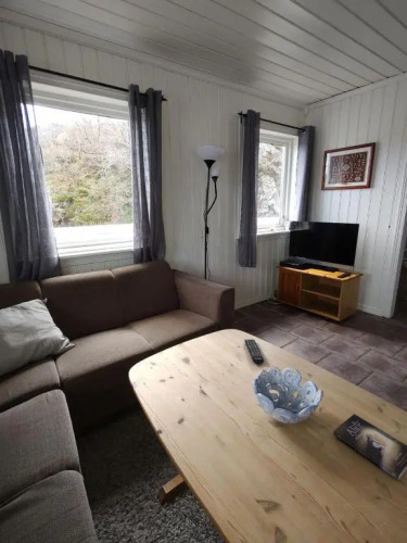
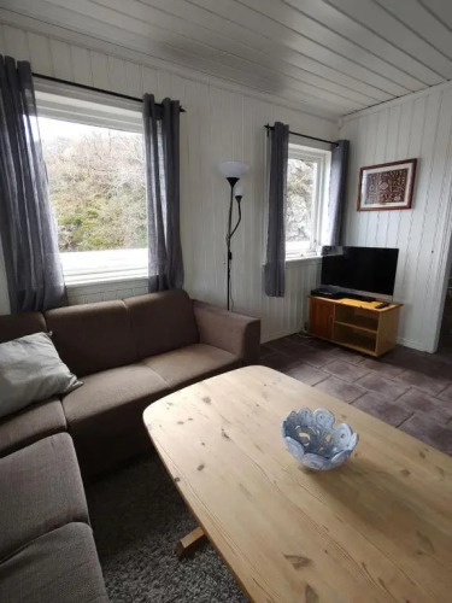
- remote control (253, 350)
- book (372, 442)
